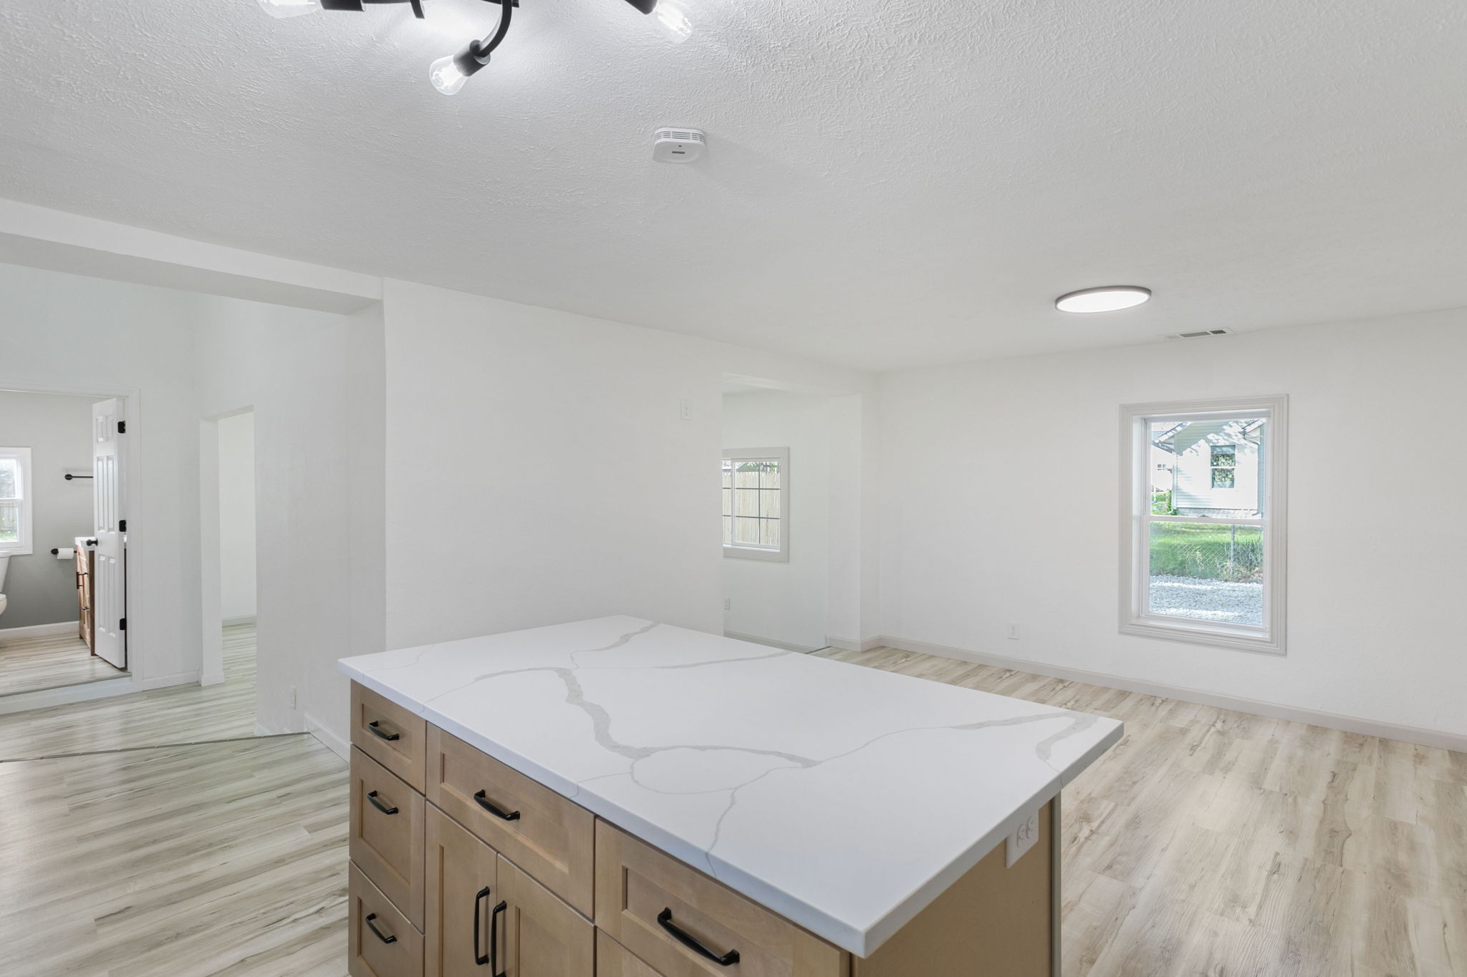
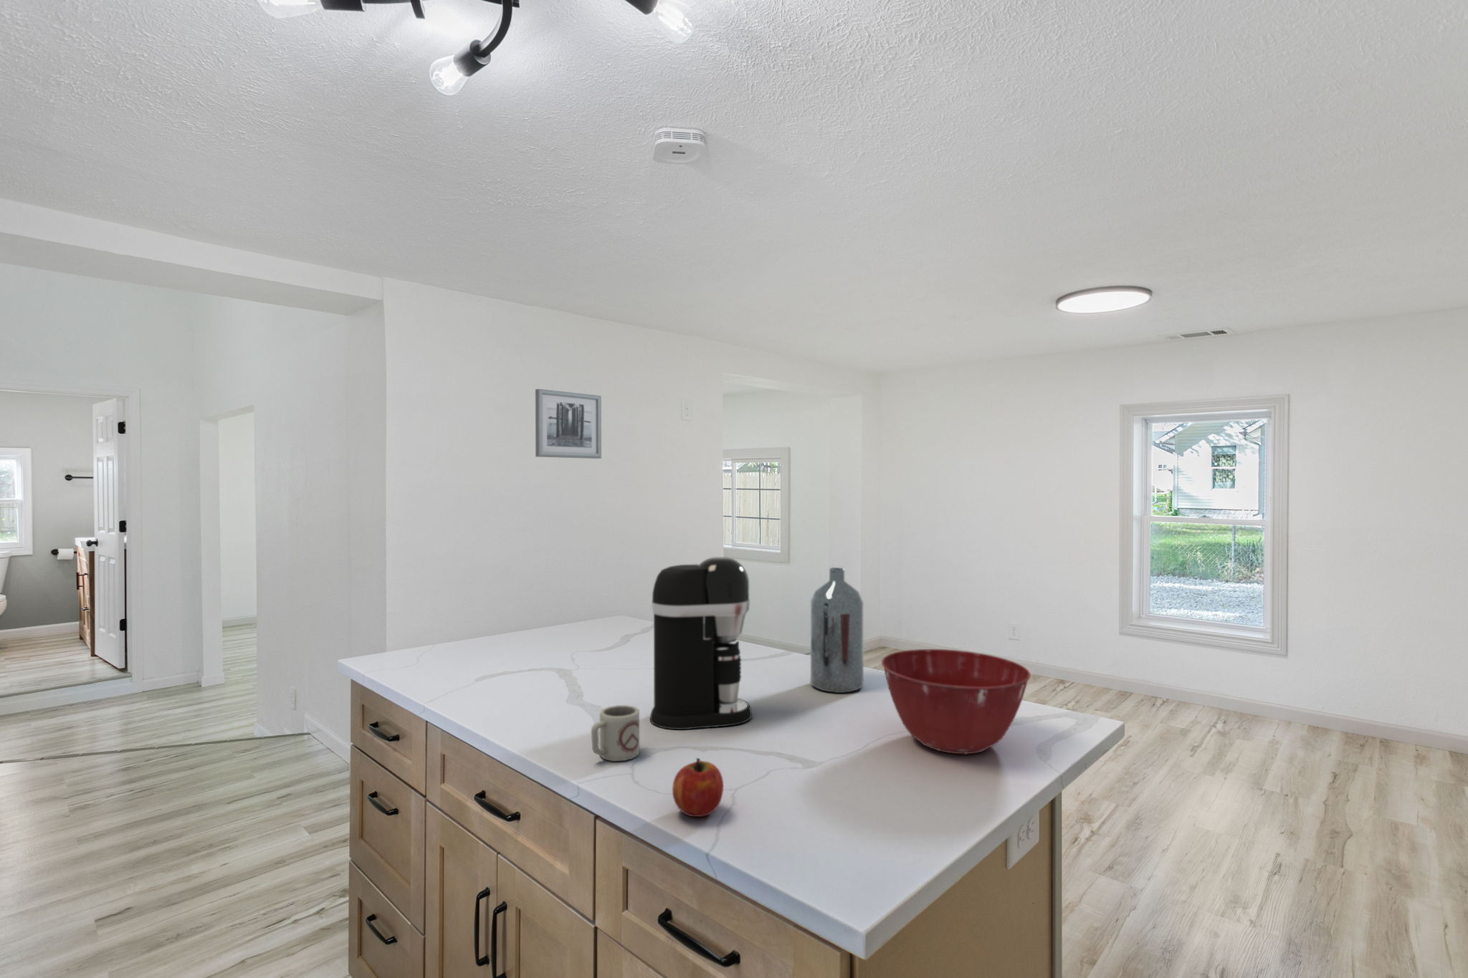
+ mixing bowl (953, 703)
+ cup (614, 734)
+ coffee maker (701, 637)
+ bottle (836, 627)
+ wall art (569, 425)
+ fruit (699, 785)
